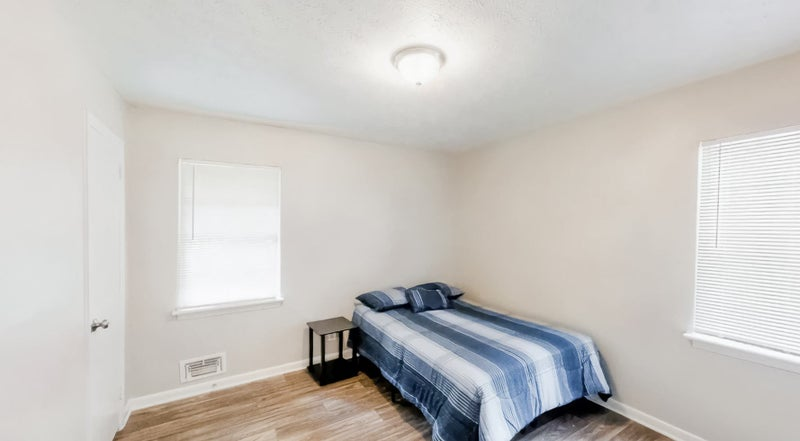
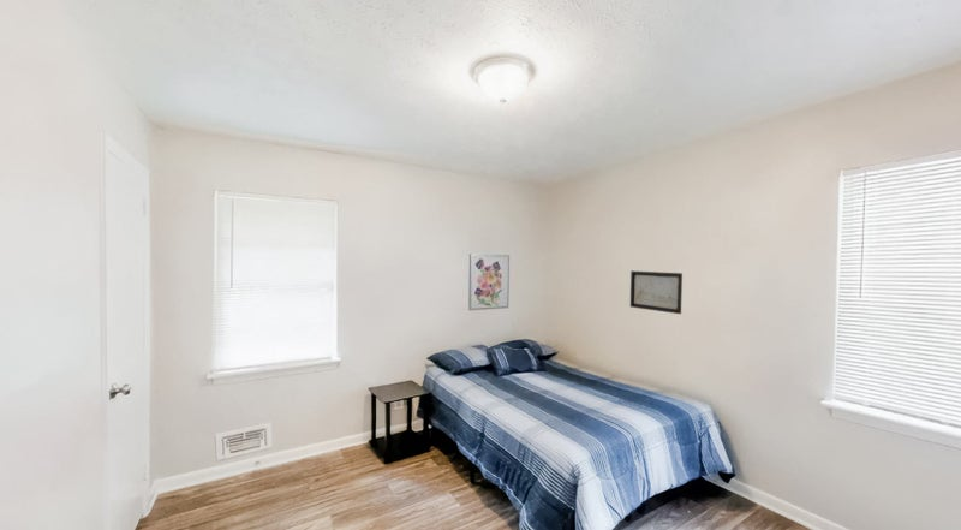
+ wall art (489, 281)
+ wall art (653, 291)
